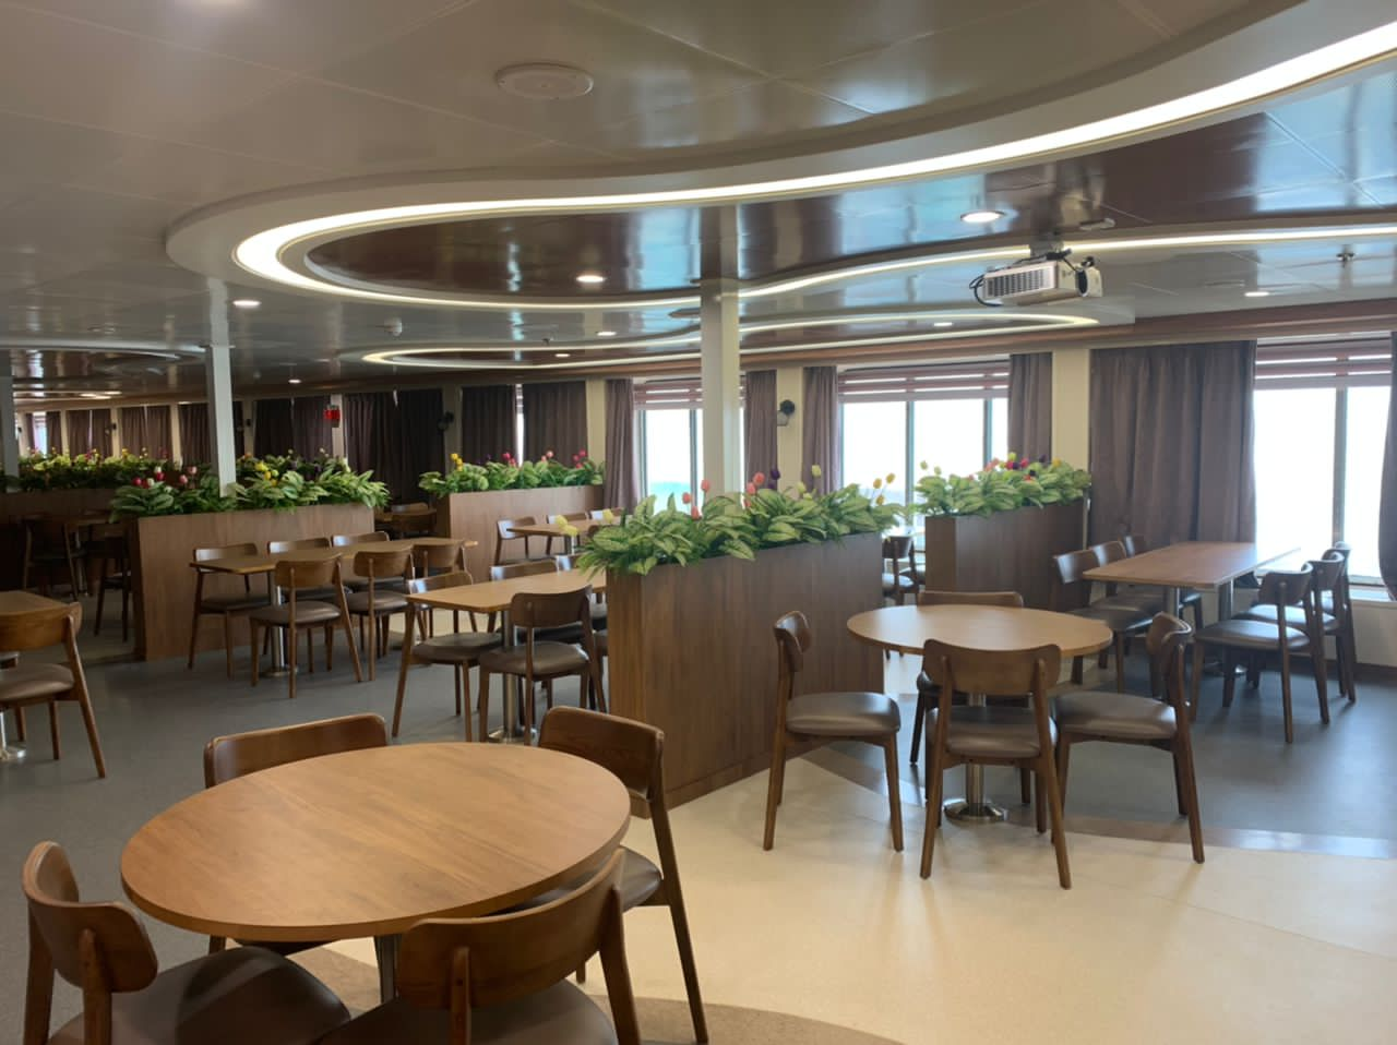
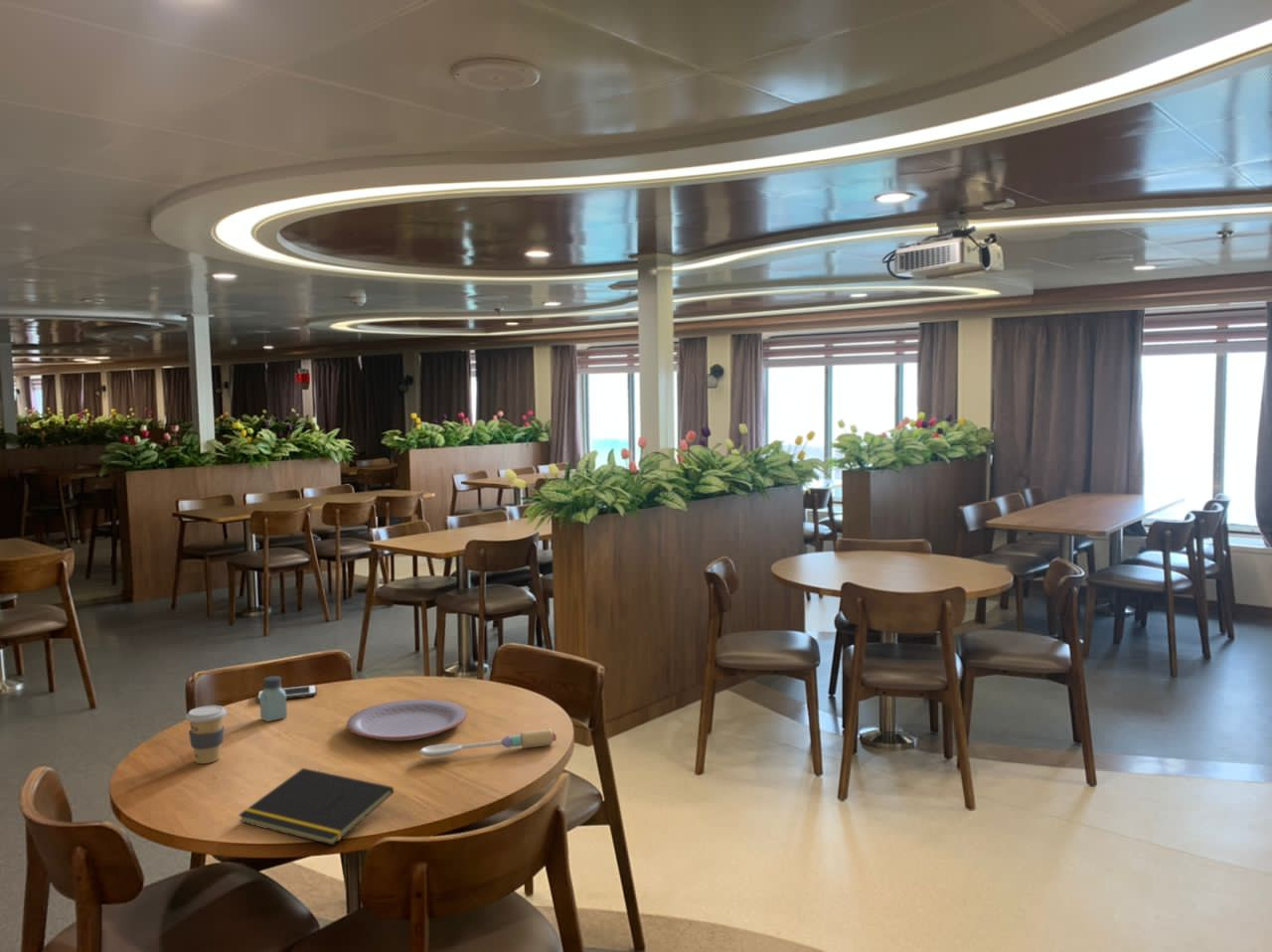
+ plate (407, 721)
+ notepad (317, 804)
+ coffee cup (207, 734)
+ cell phone (287, 693)
+ saltshaker (272, 698)
+ spoon (489, 743)
